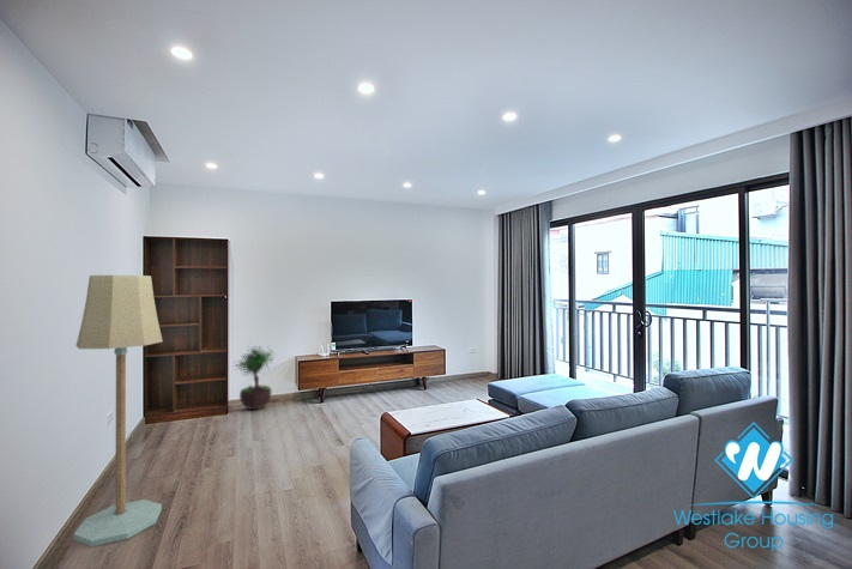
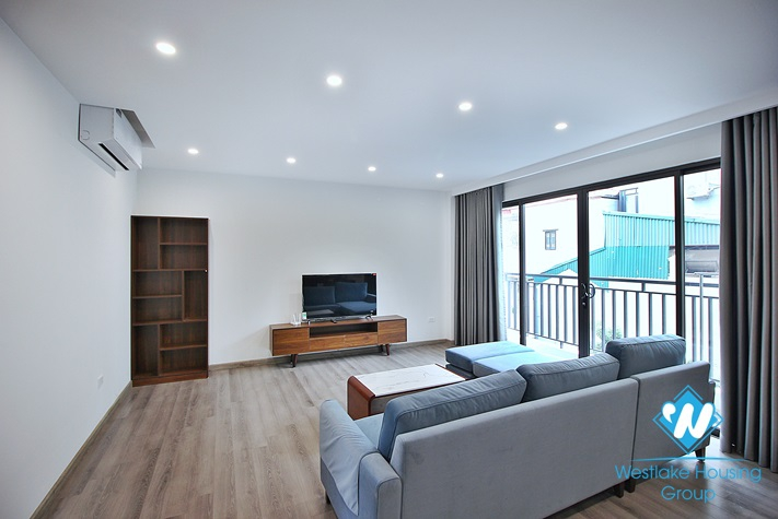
- floor lamp (120, 399)
- potted tree (254, 375)
